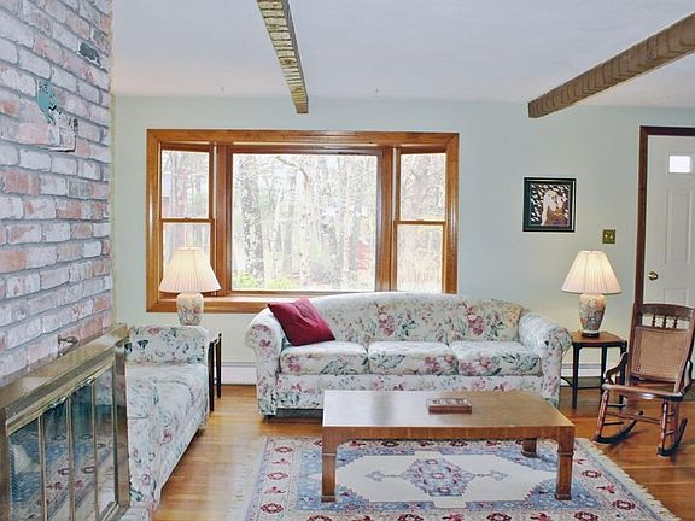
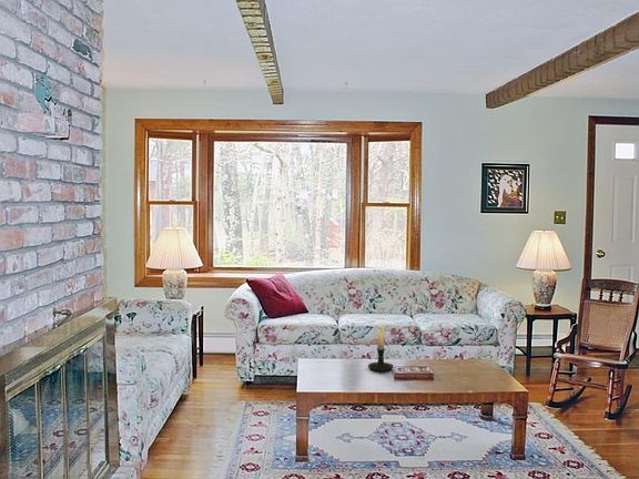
+ candle holder (381, 346)
